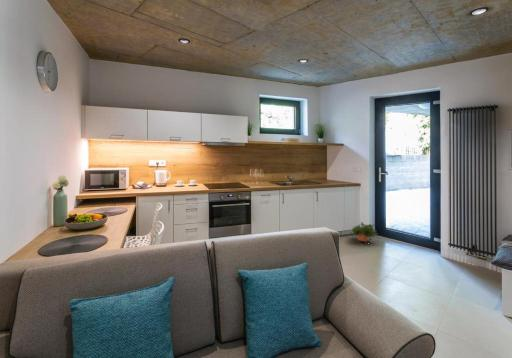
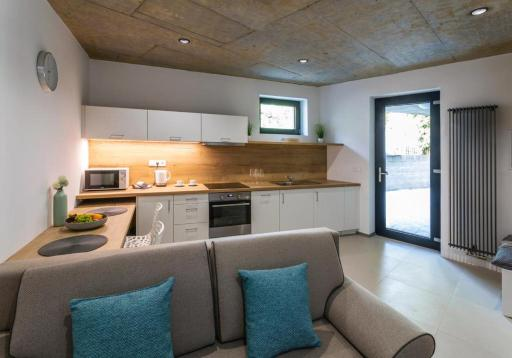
- potted plant (363, 231)
